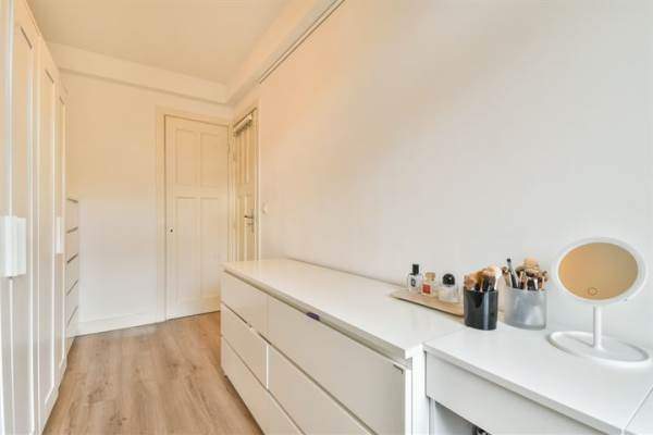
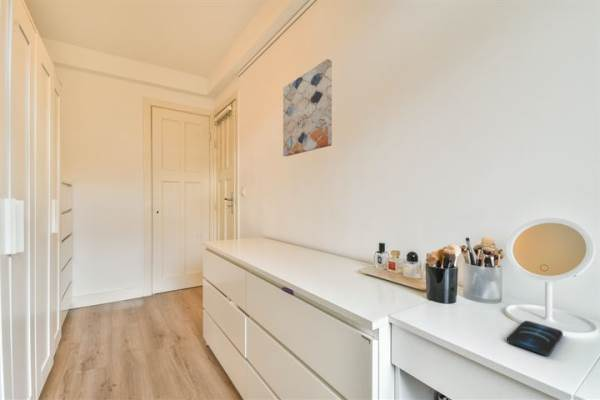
+ smartphone (535, 336)
+ wall art (305, 113)
